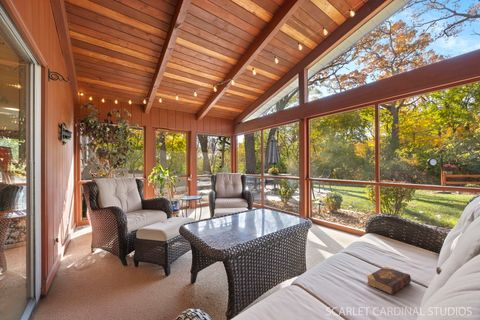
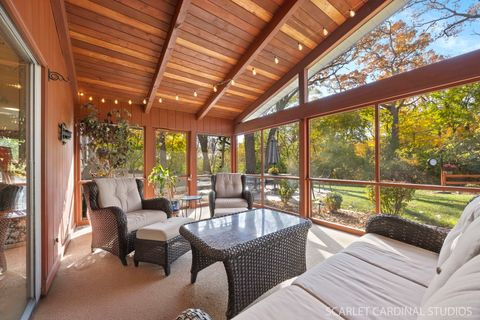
- book (390, 278)
